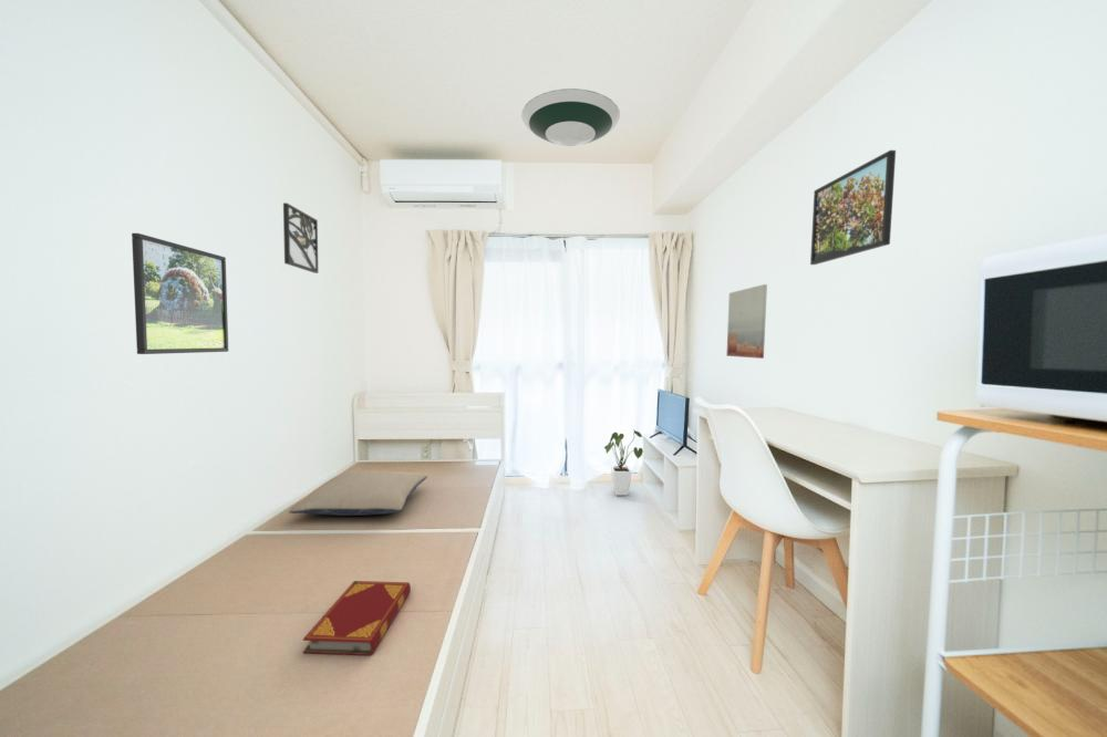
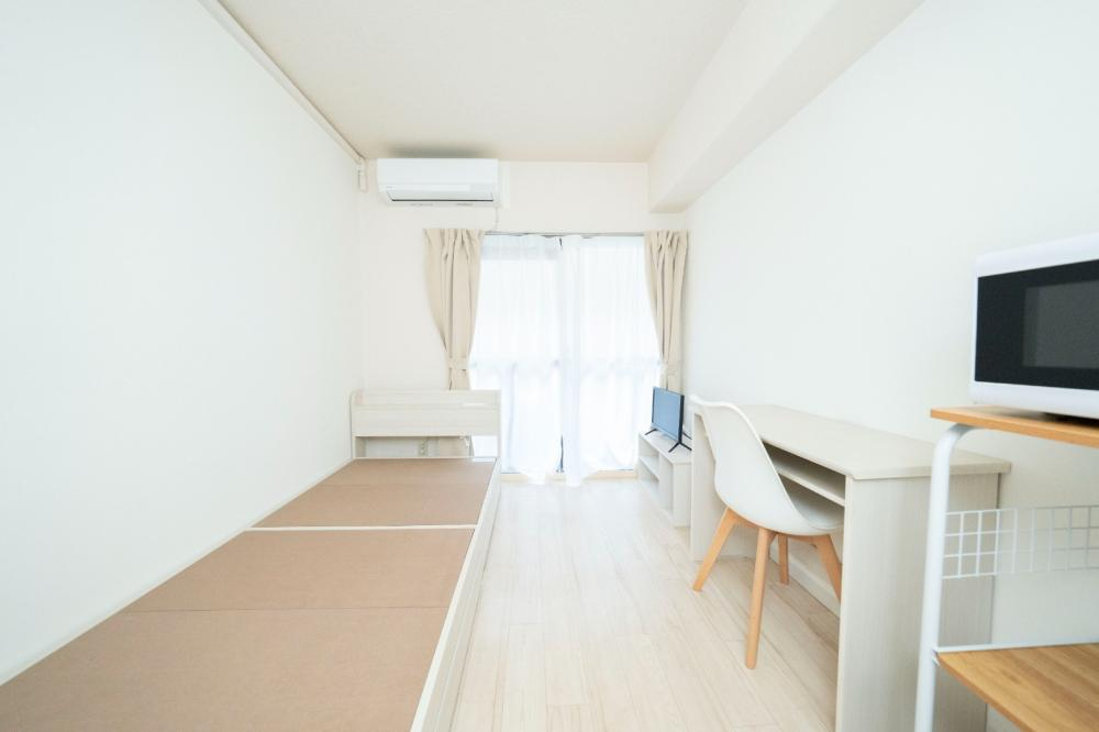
- wall art (745, 323)
- hardback book (362, 613)
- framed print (186, 300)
- house plant (624, 463)
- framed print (847, 214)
- pillow (366, 490)
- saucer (570, 129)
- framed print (301, 240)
